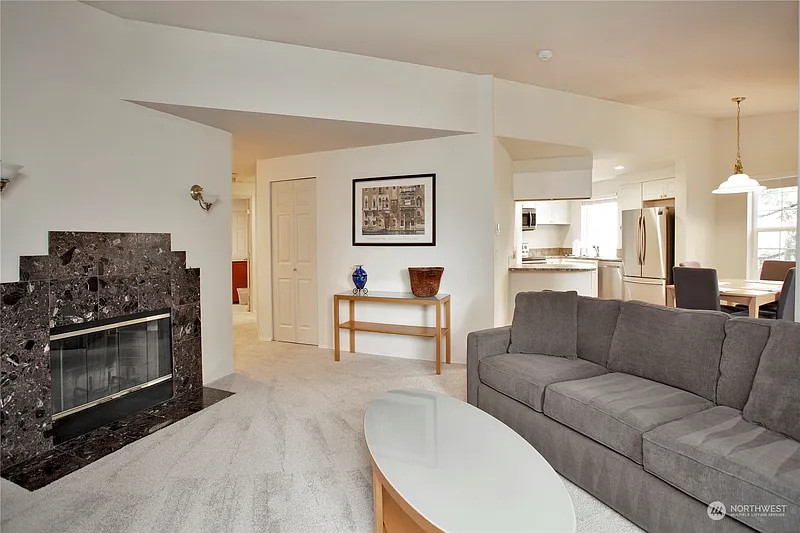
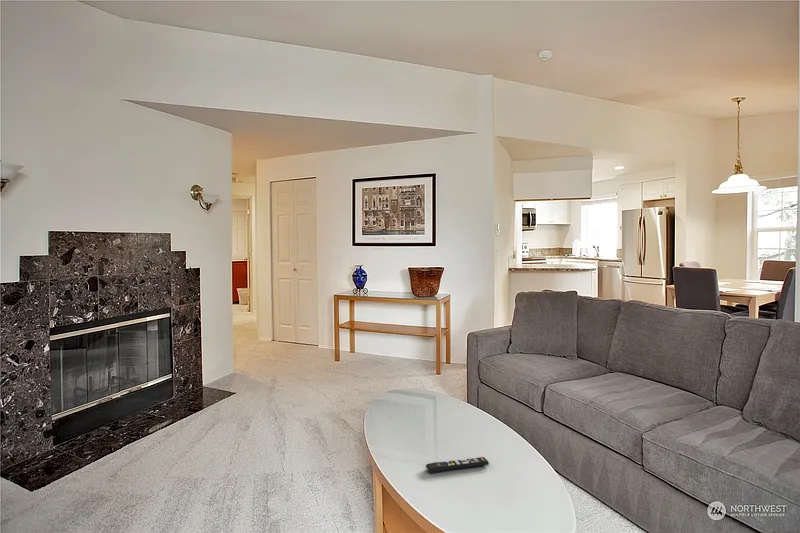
+ remote control (457, 464)
